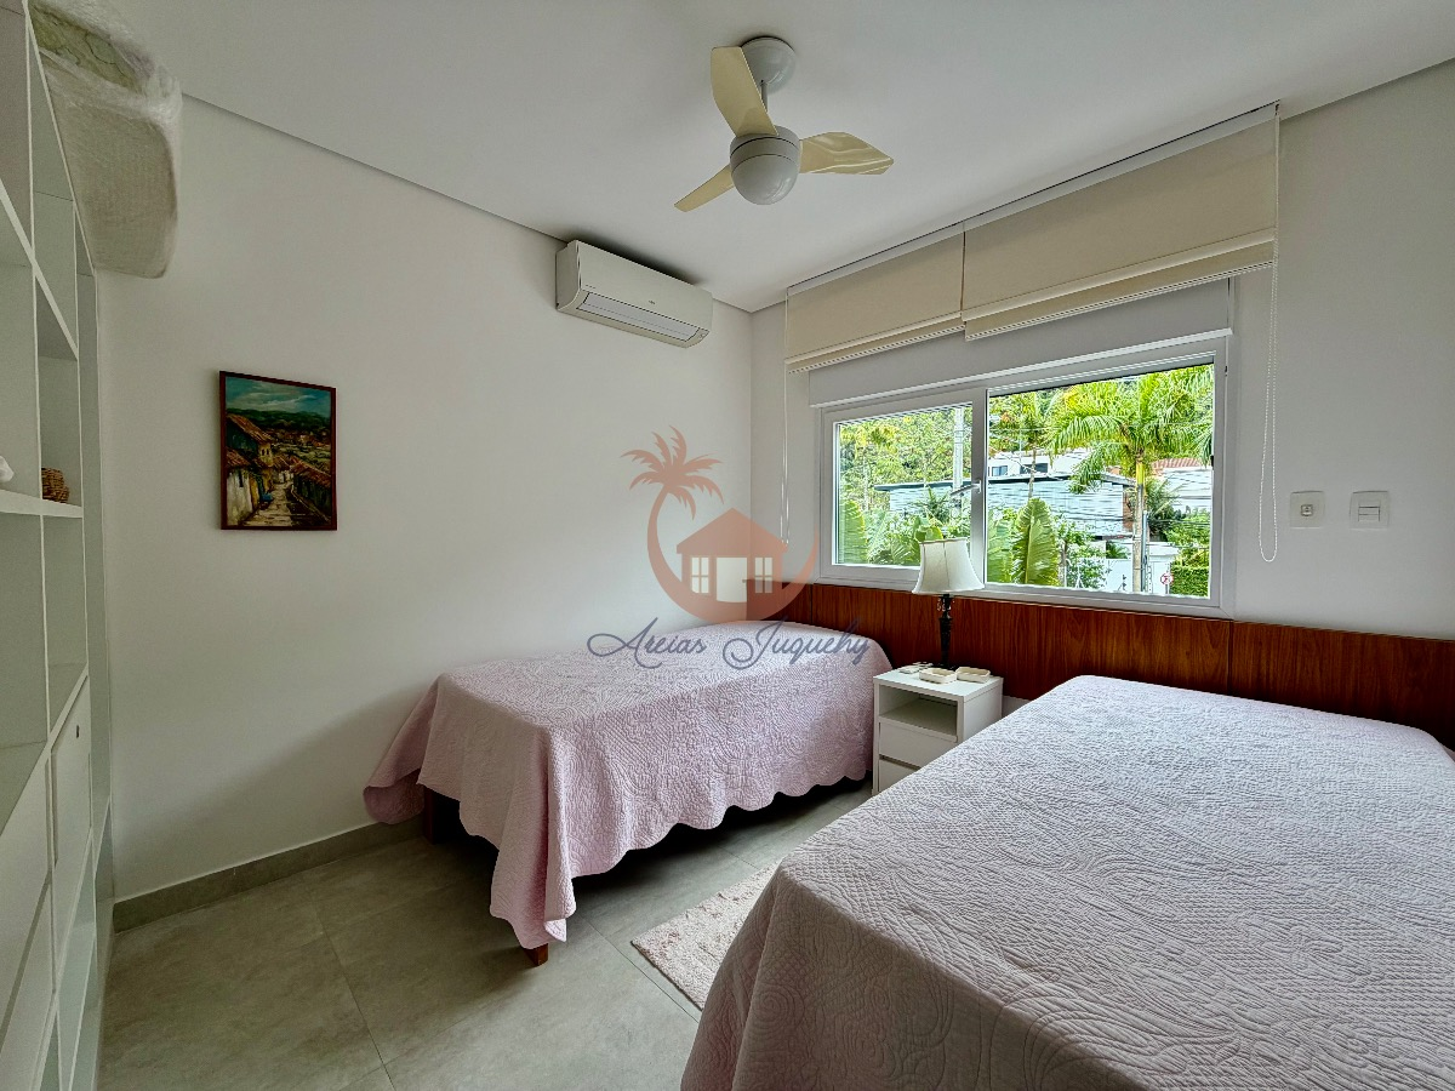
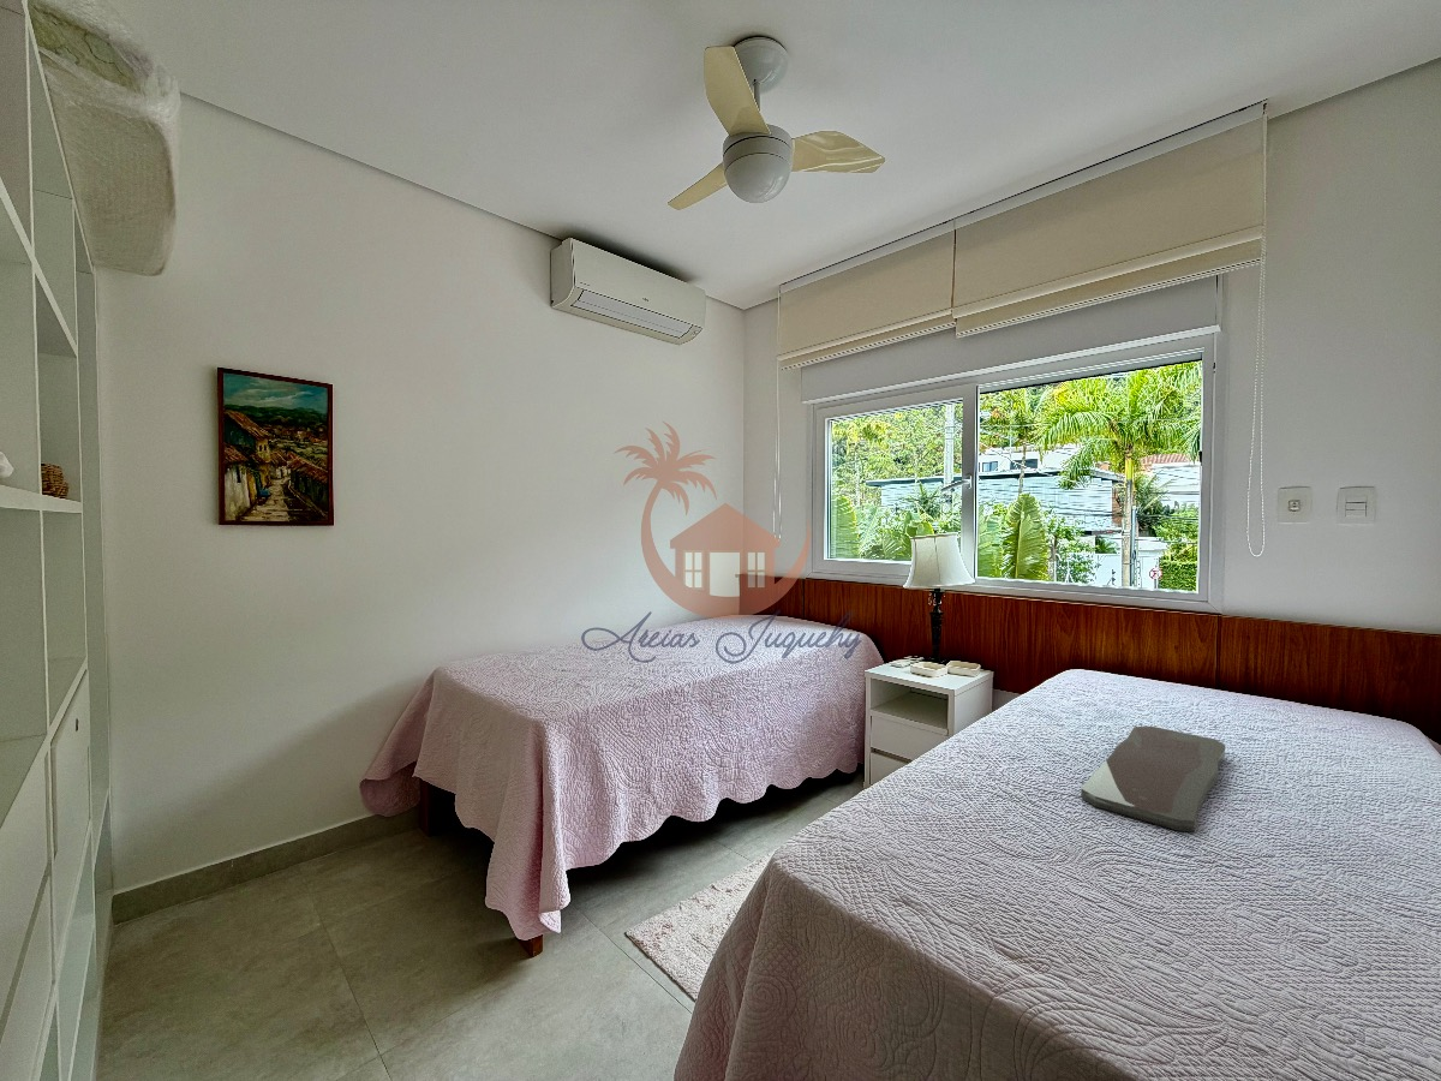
+ serving tray (1159, 769)
